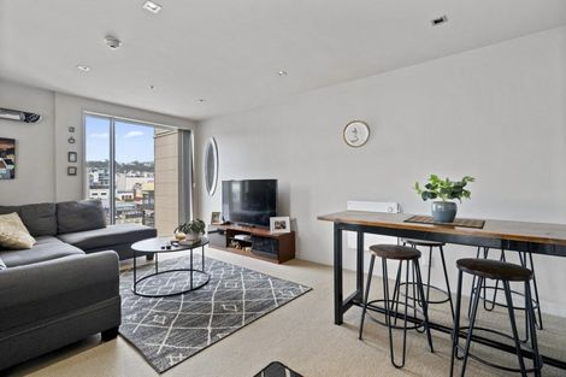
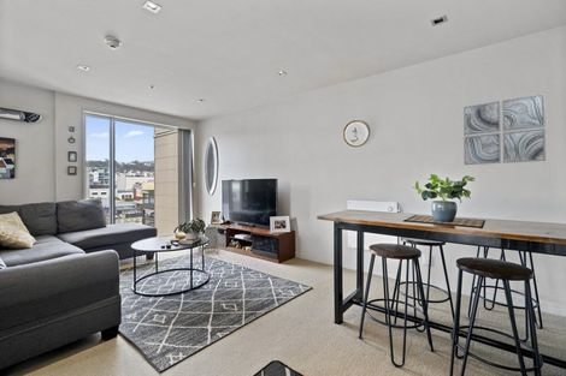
+ wall art (502, 132)
+ planter (210, 240)
